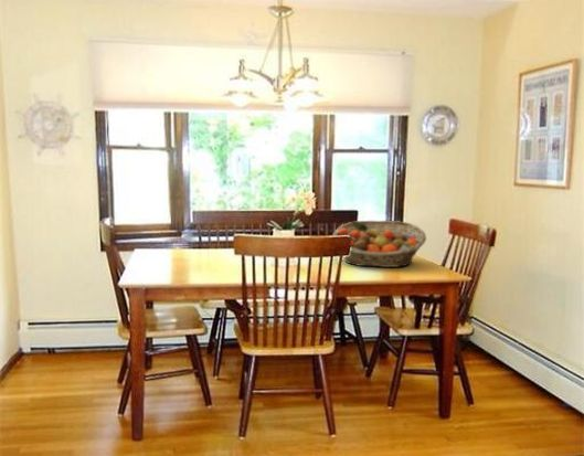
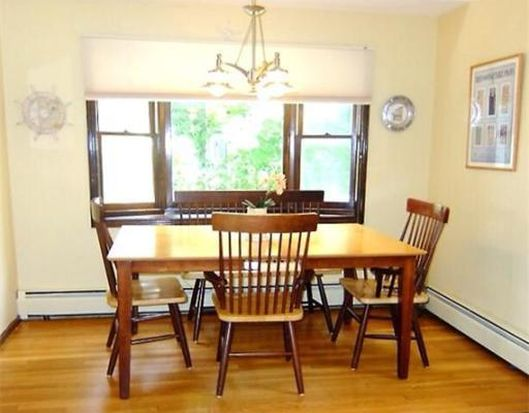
- fruit basket (378, 243)
